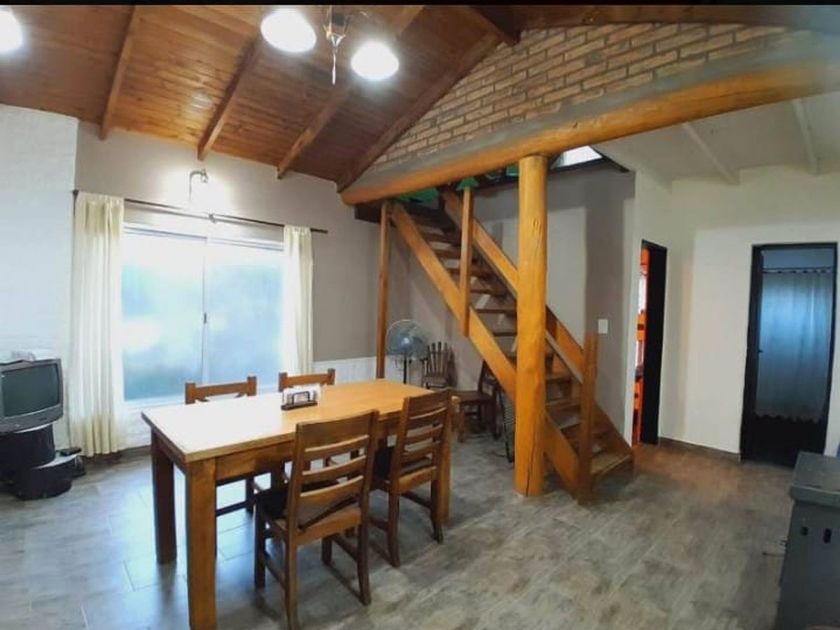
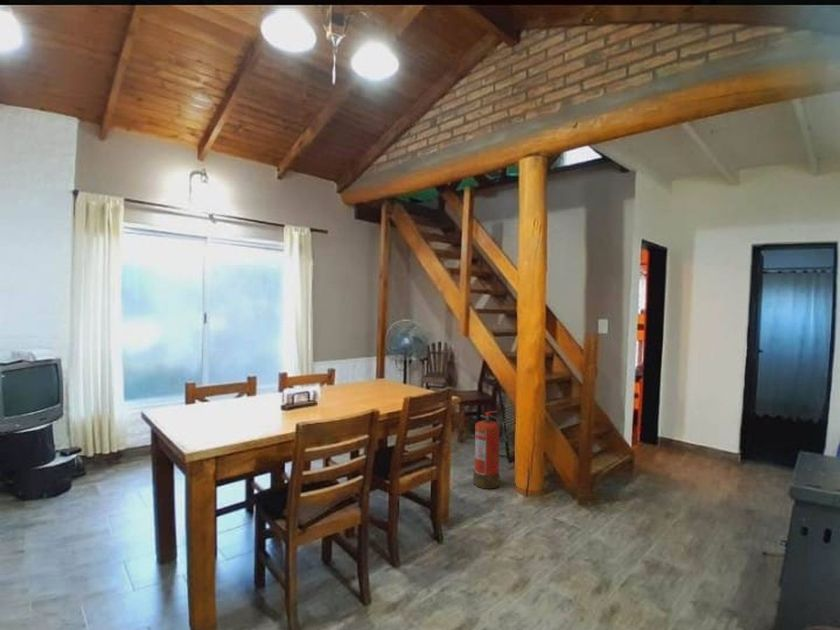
+ fire extinguisher (487, 446)
